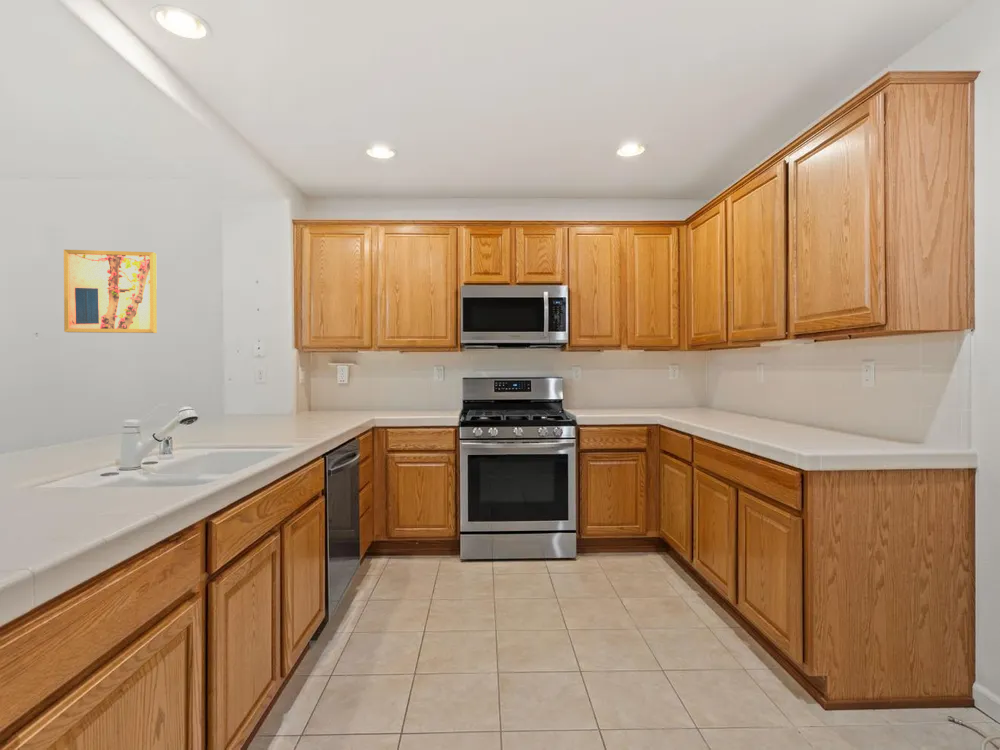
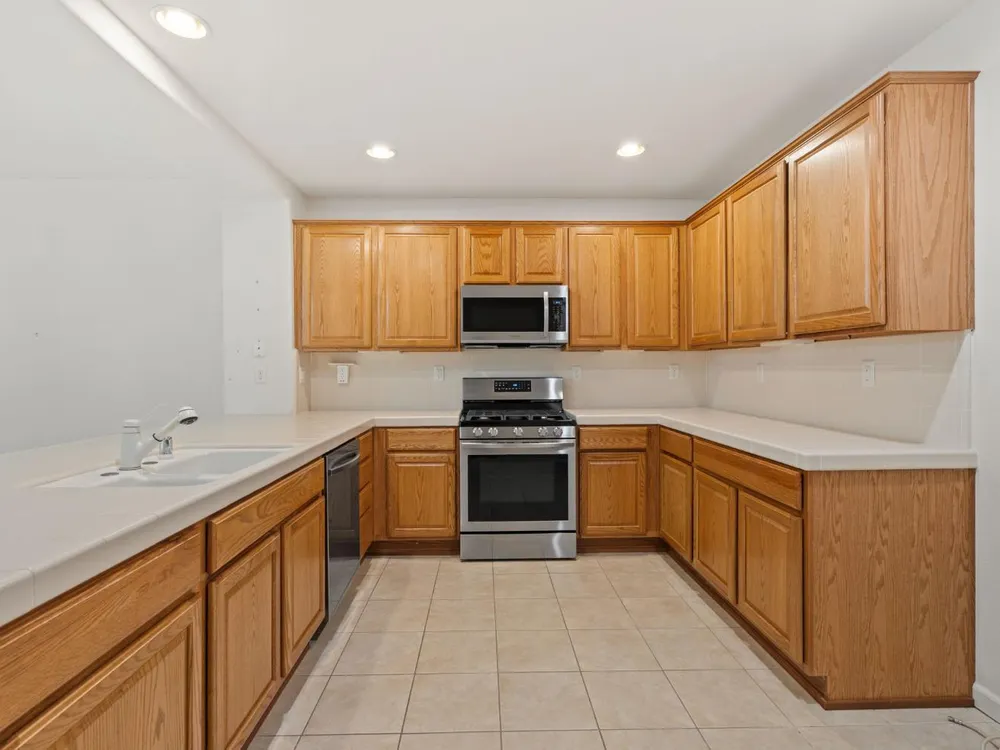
- wall art (111, 292)
